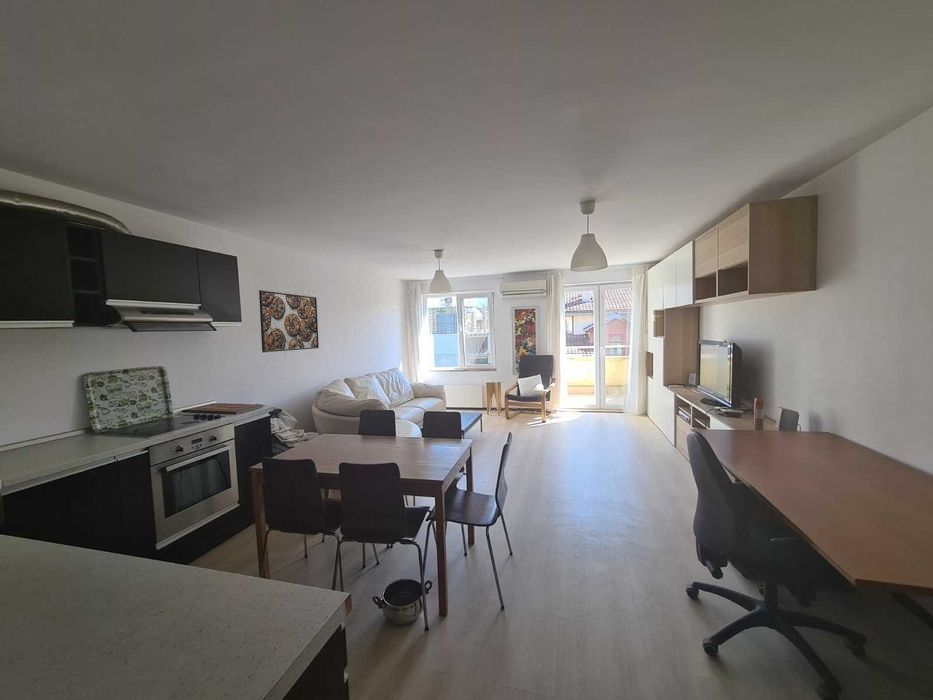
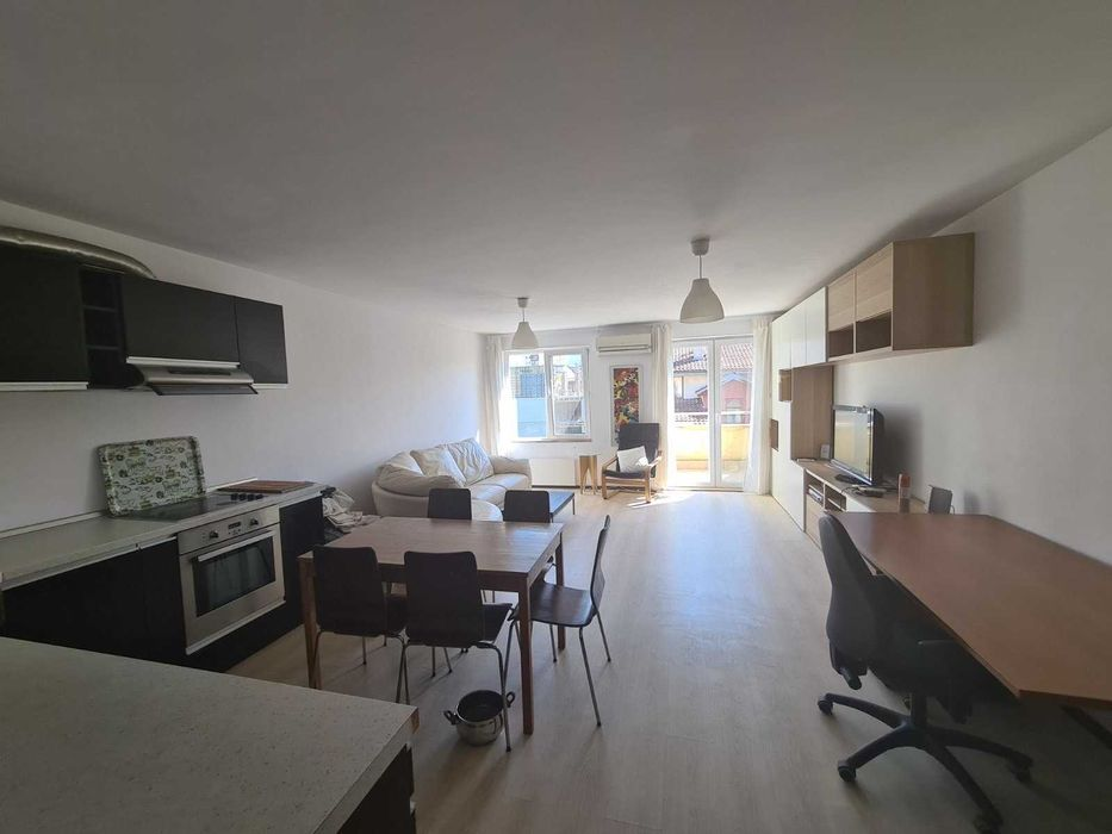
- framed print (291, 322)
